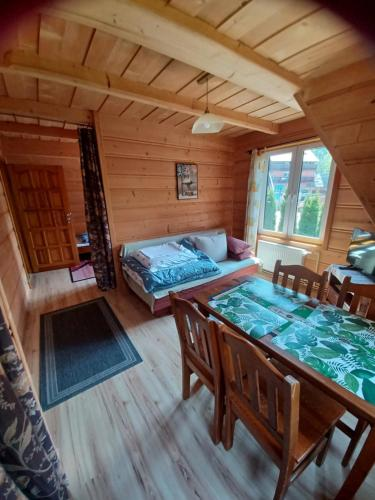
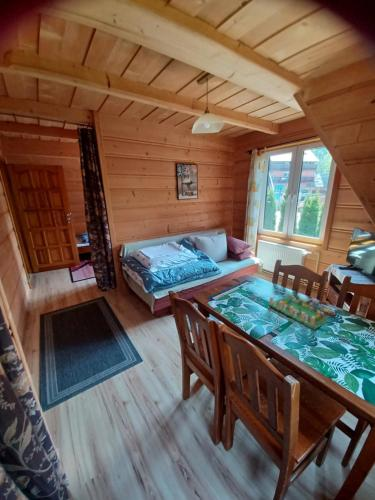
+ board game (301, 306)
